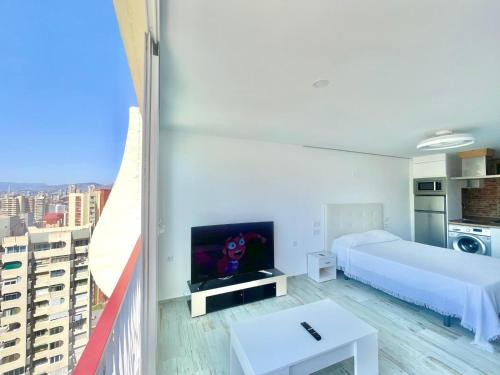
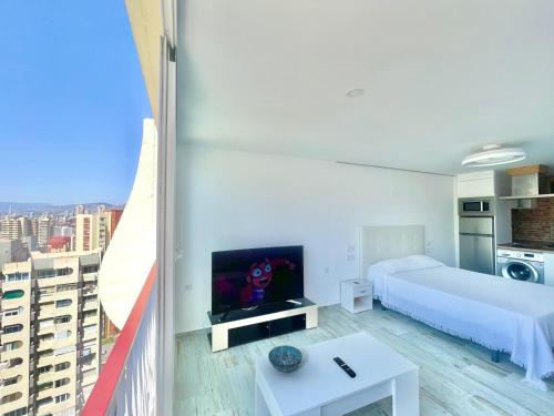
+ decorative bowl (285, 361)
